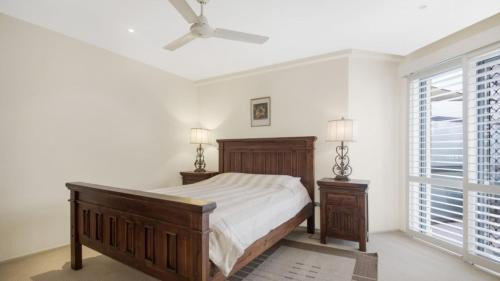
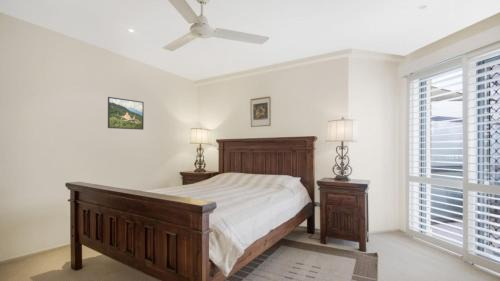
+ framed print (126, 114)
